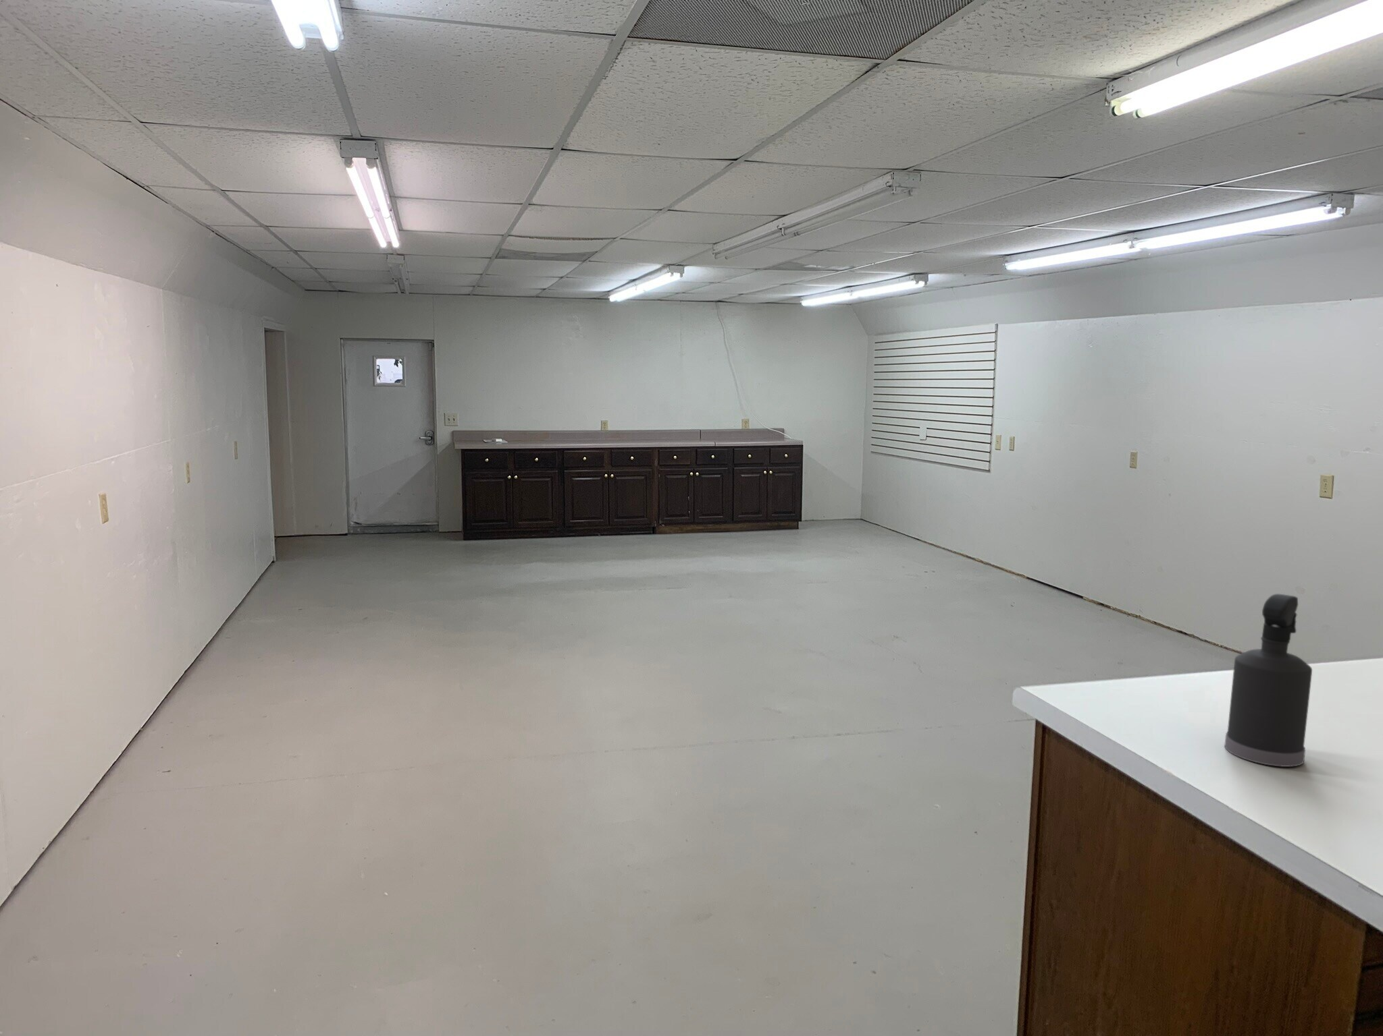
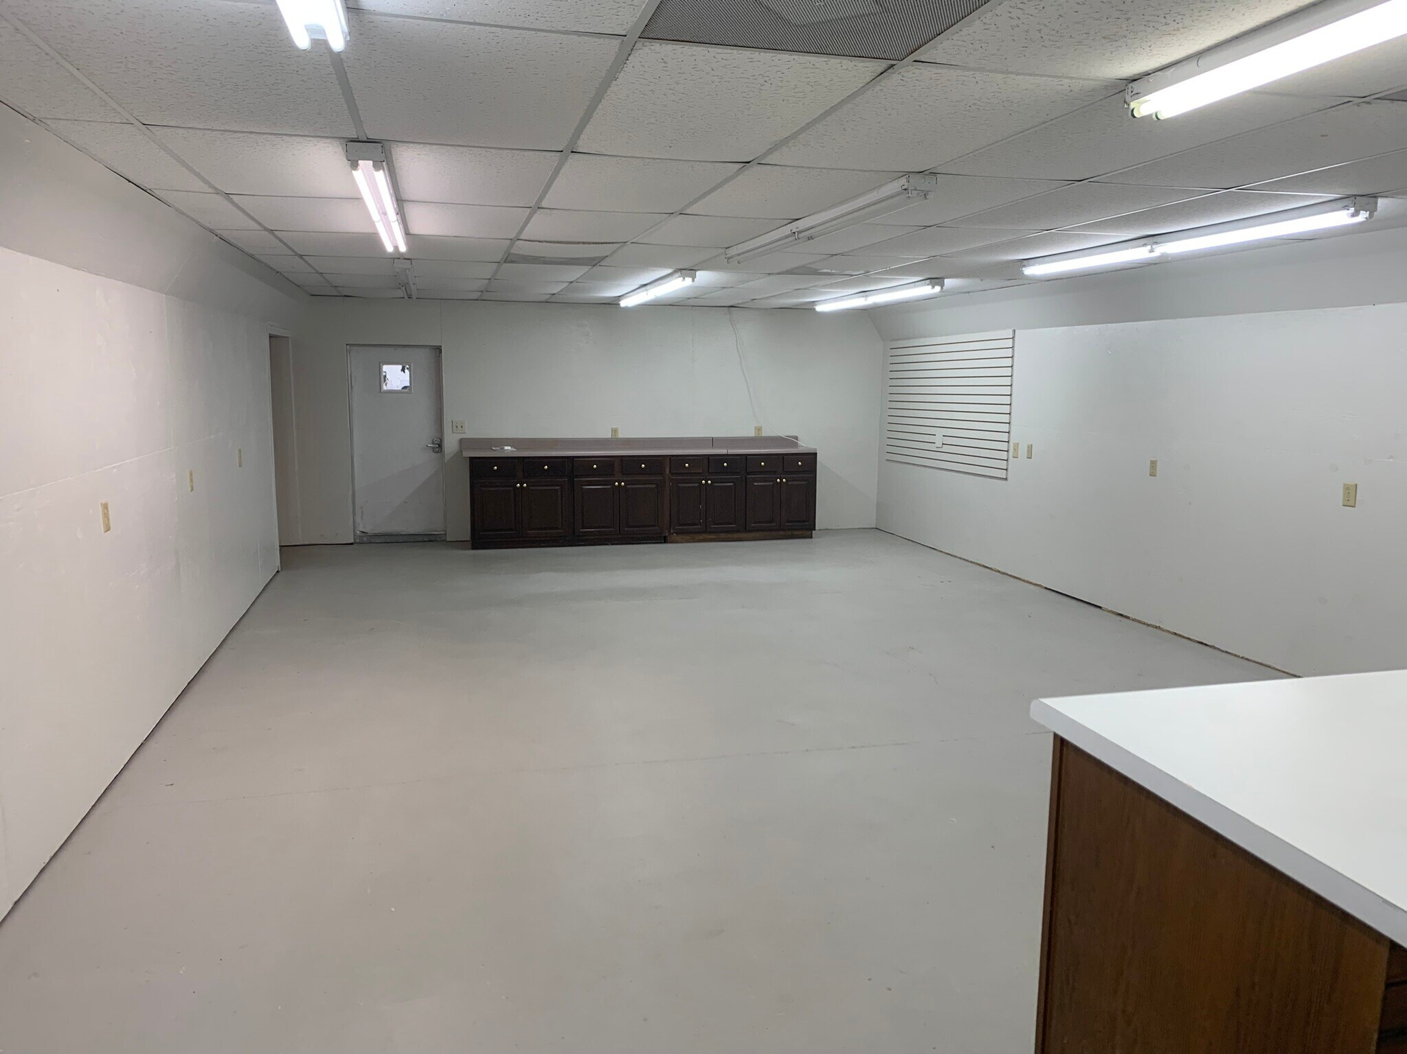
- spray bottle (1272, 675)
